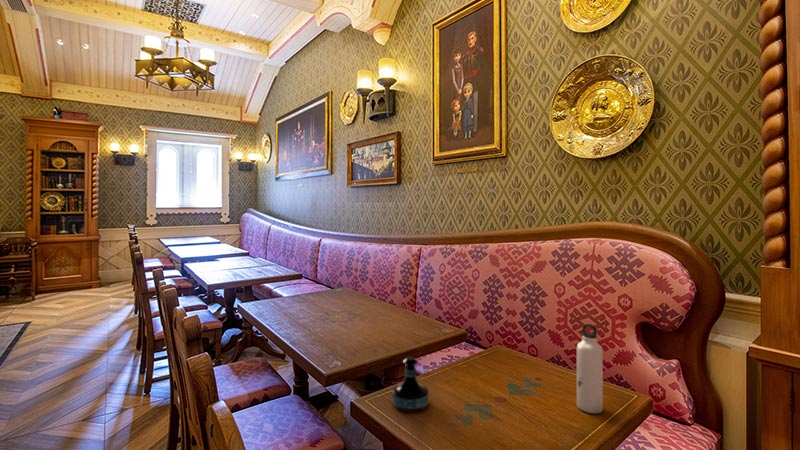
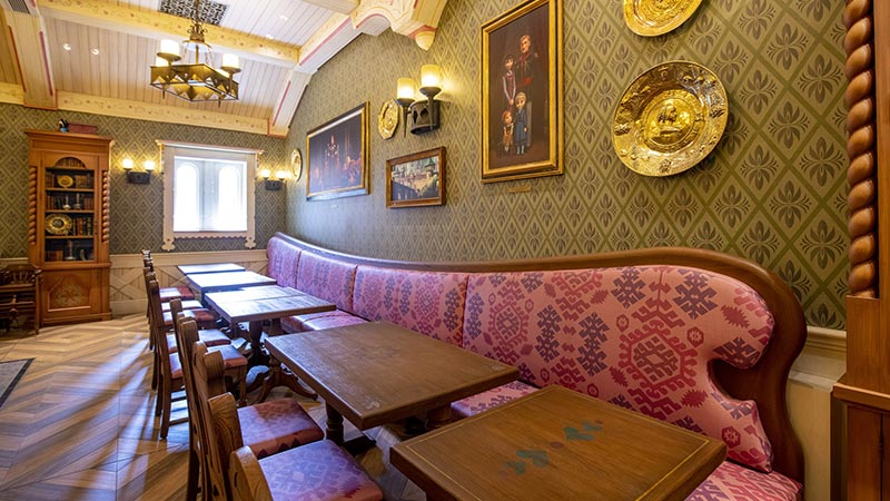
- tequila bottle (410, 380)
- water bottle (589, 366)
